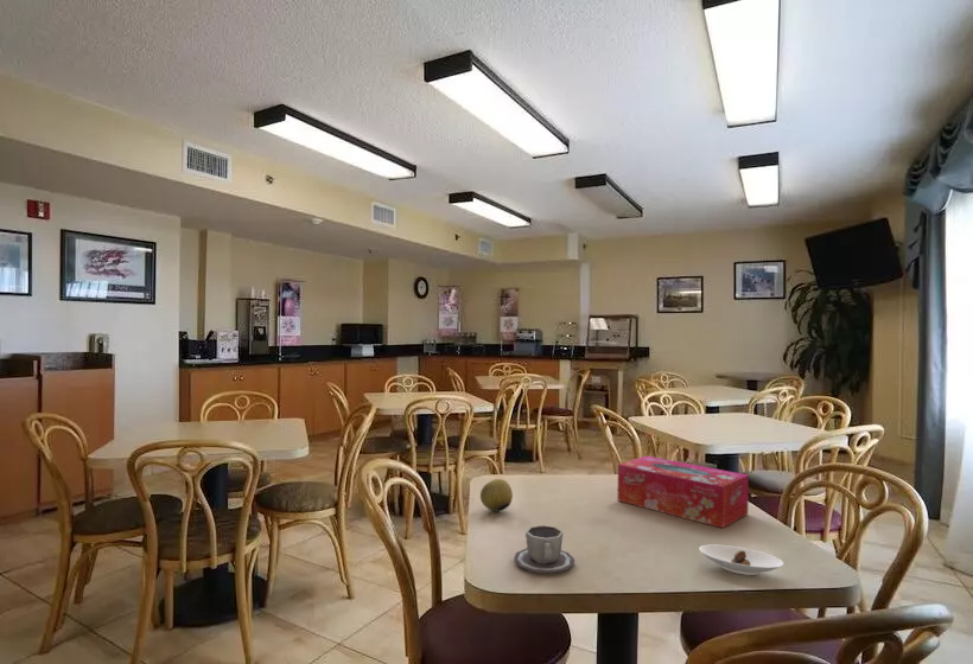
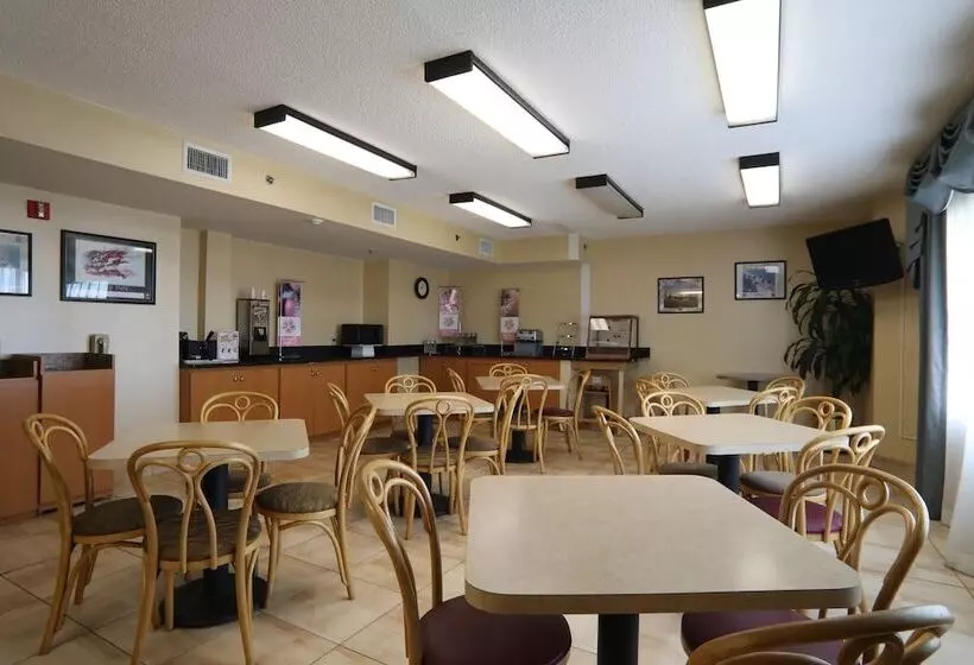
- tissue box (680, 487)
- saucer (739, 561)
- cup (543, 547)
- fruit (496, 494)
